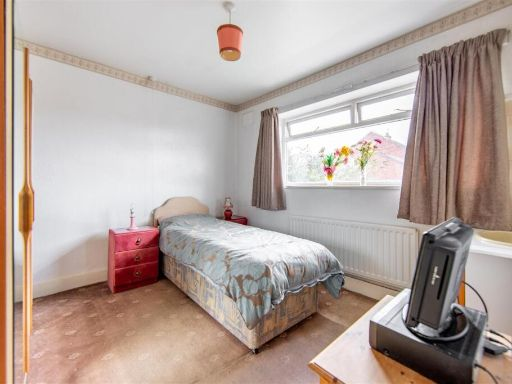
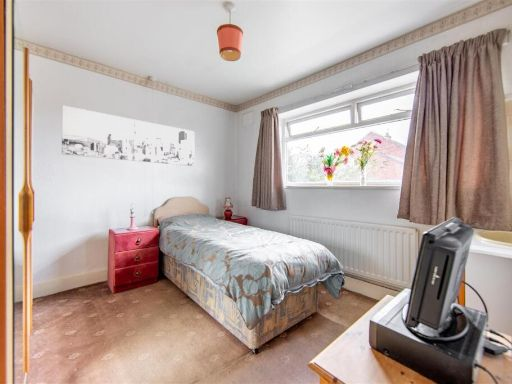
+ wall art (139, 141)
